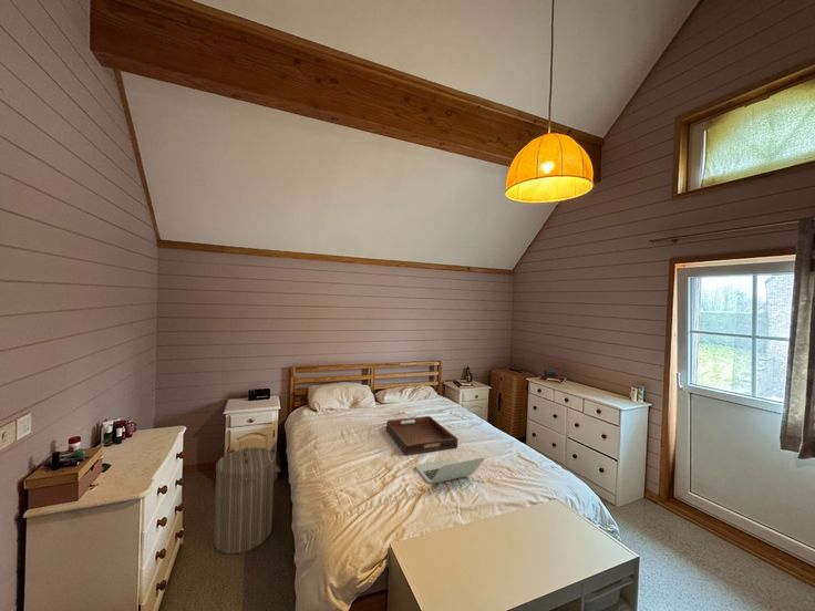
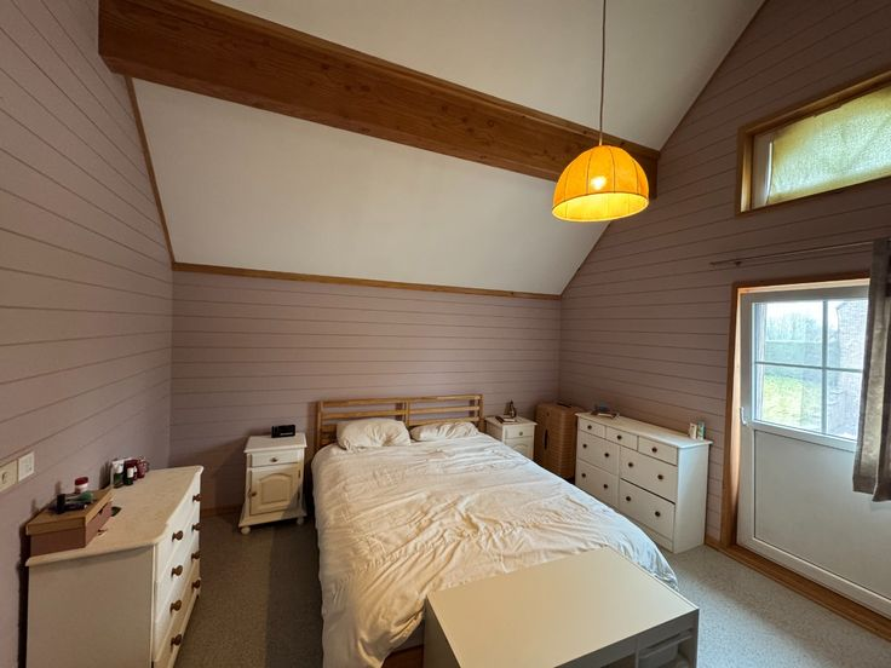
- laundry hamper (245, 490)
- serving tray (419, 433)
- laptop (447, 462)
